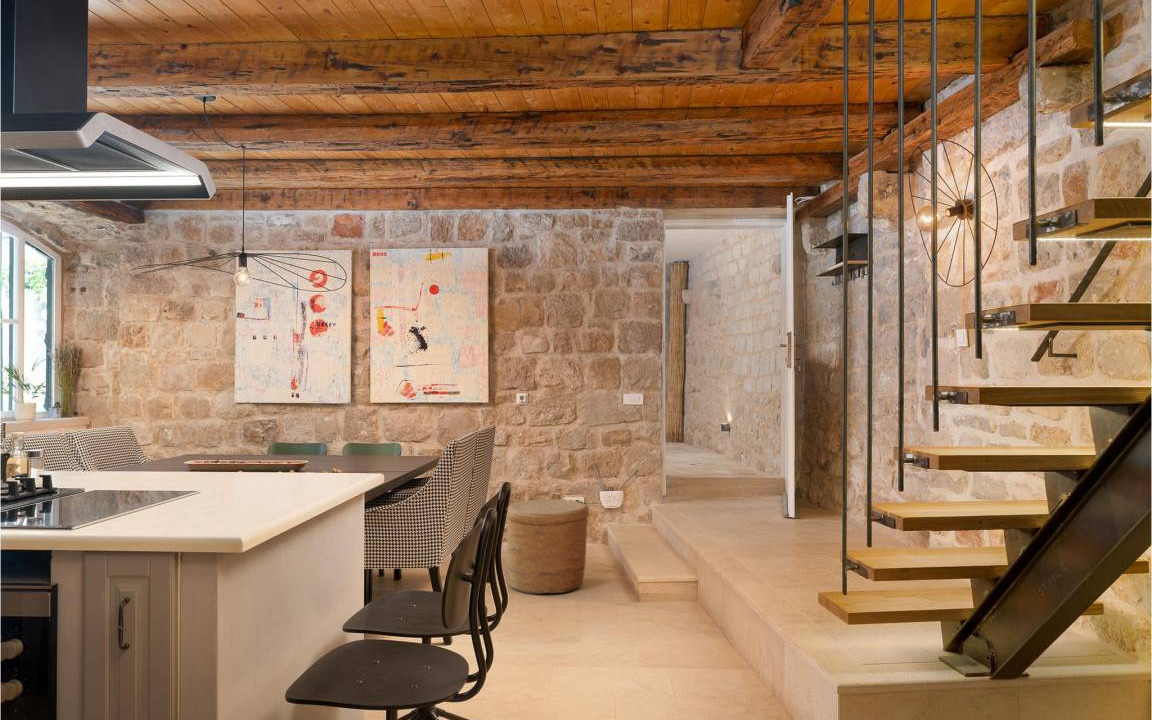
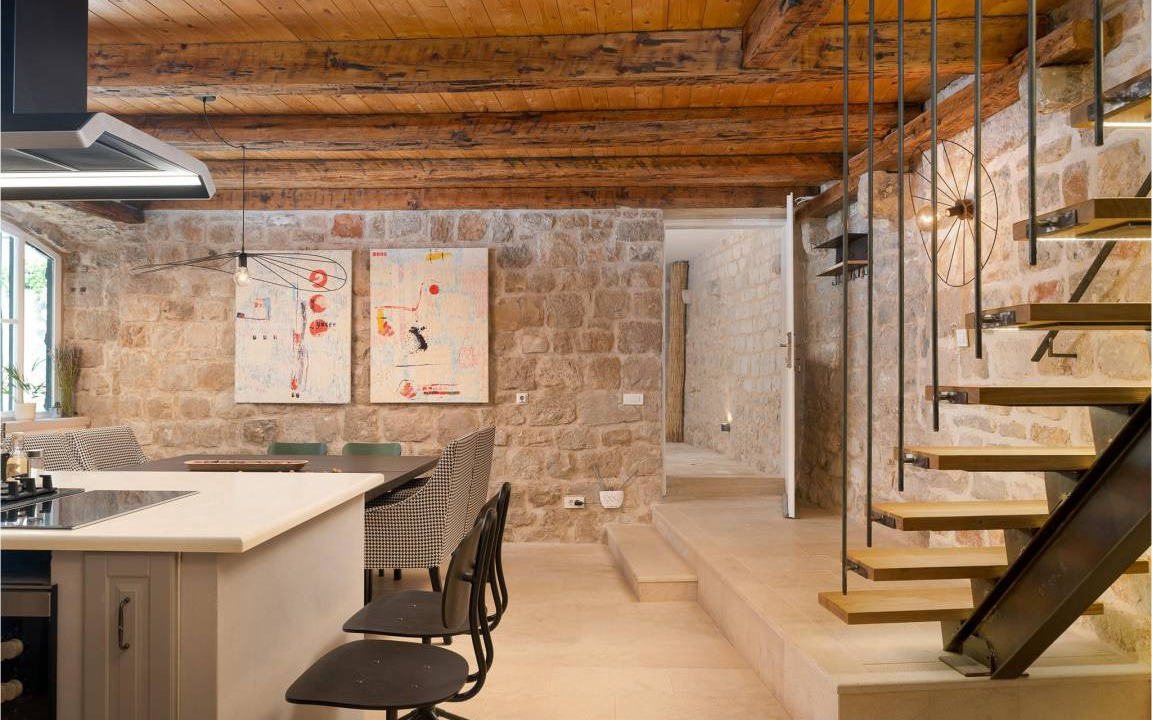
- basket (547, 545)
